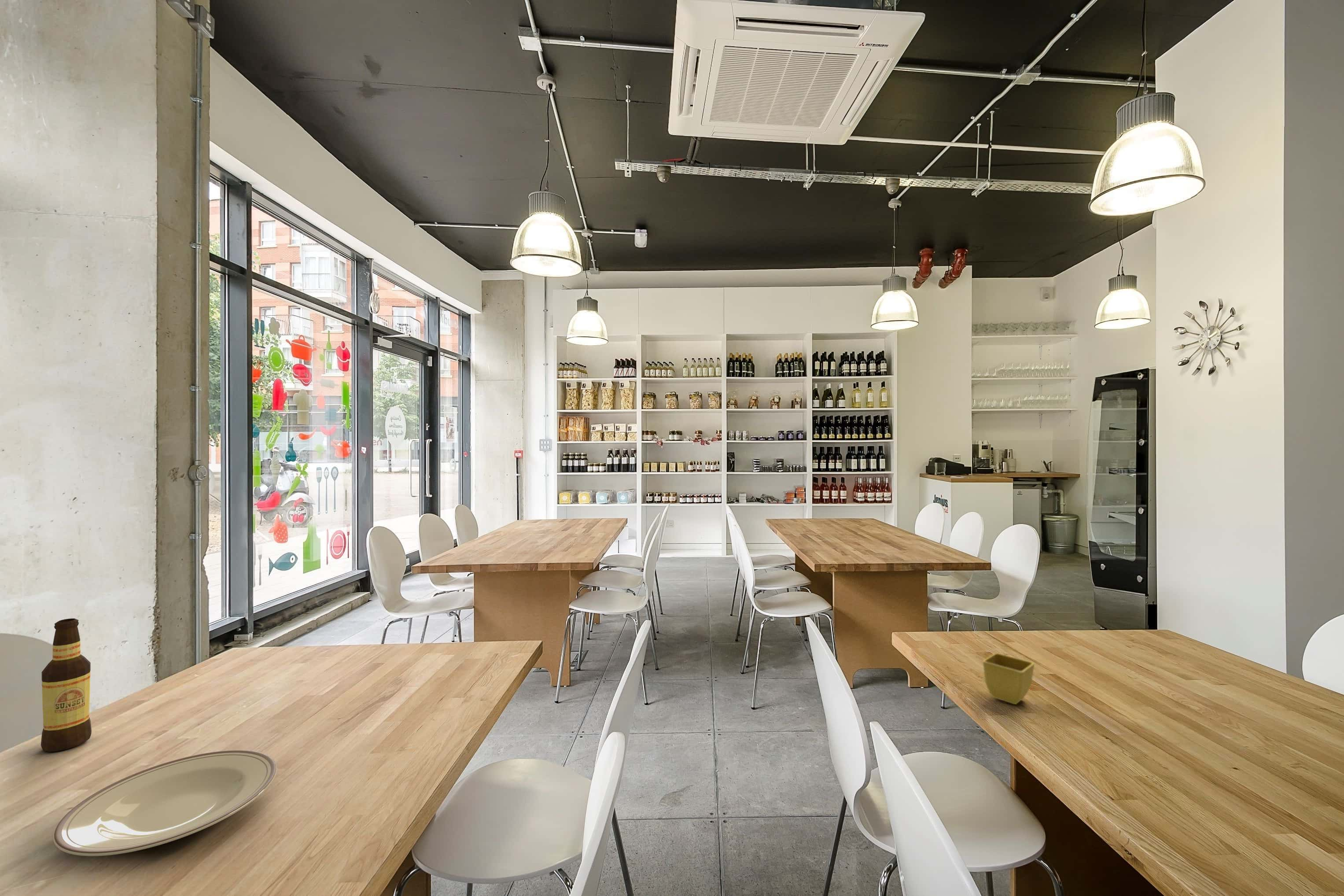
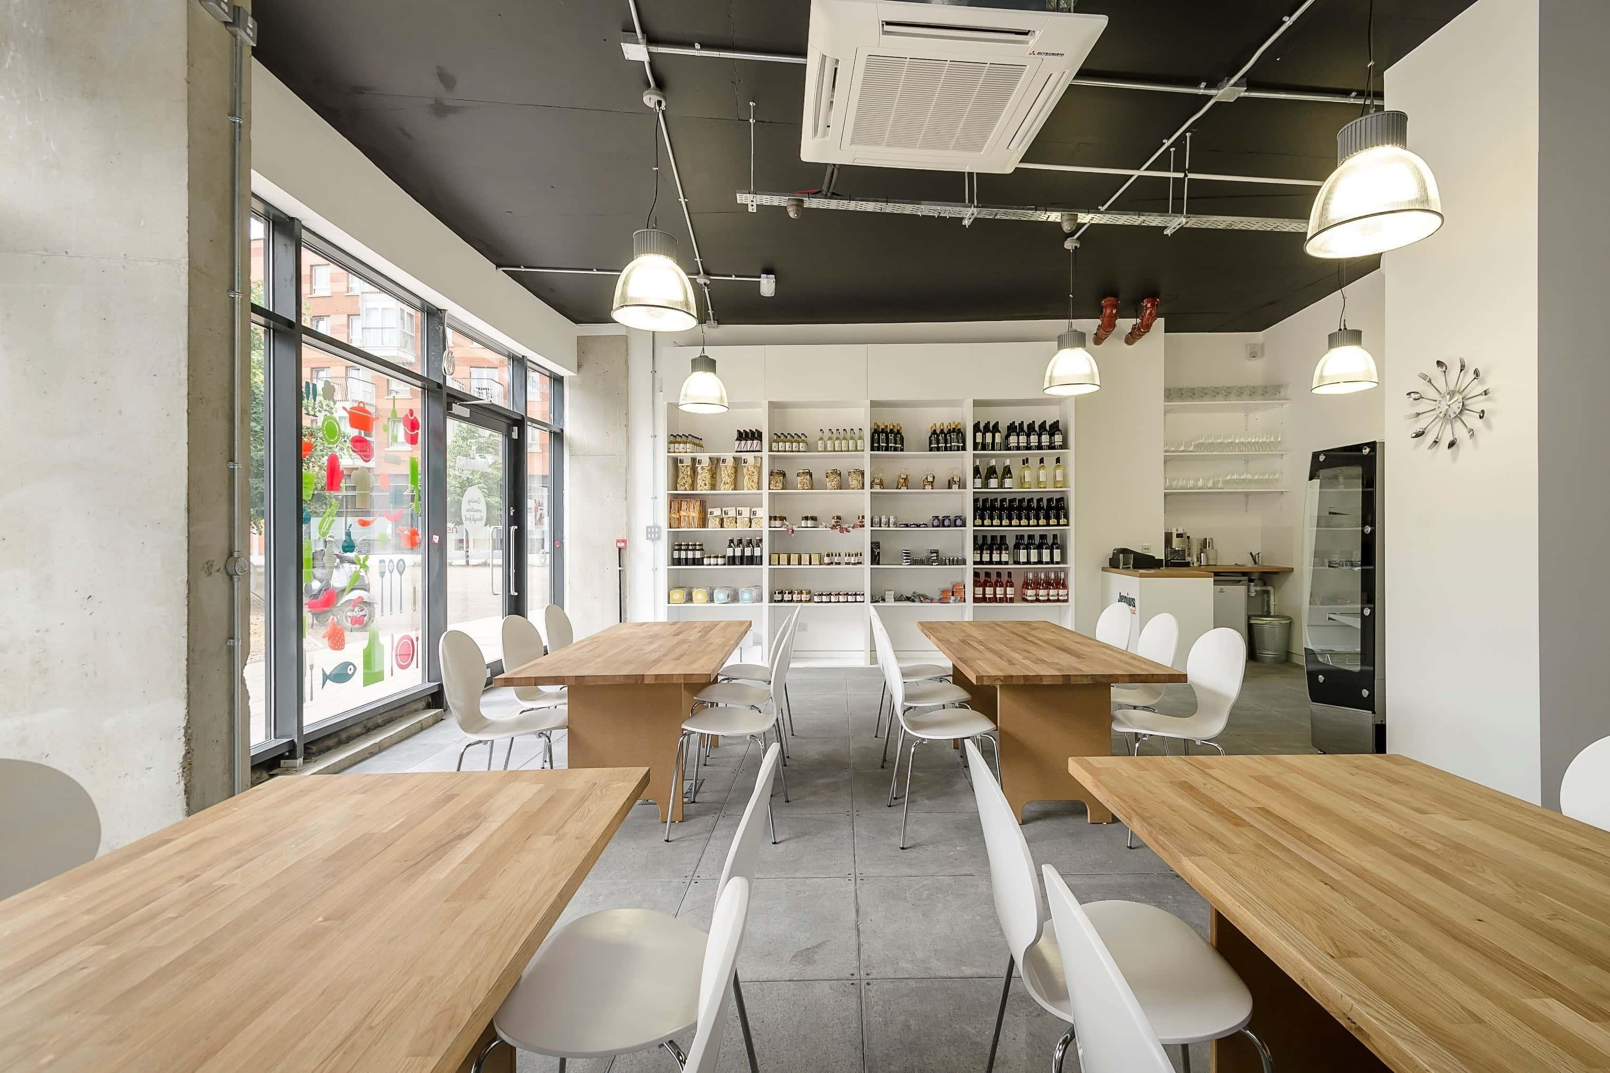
- plate (176, 804)
- flower pot (1008, 680)
- bottle (67, 682)
